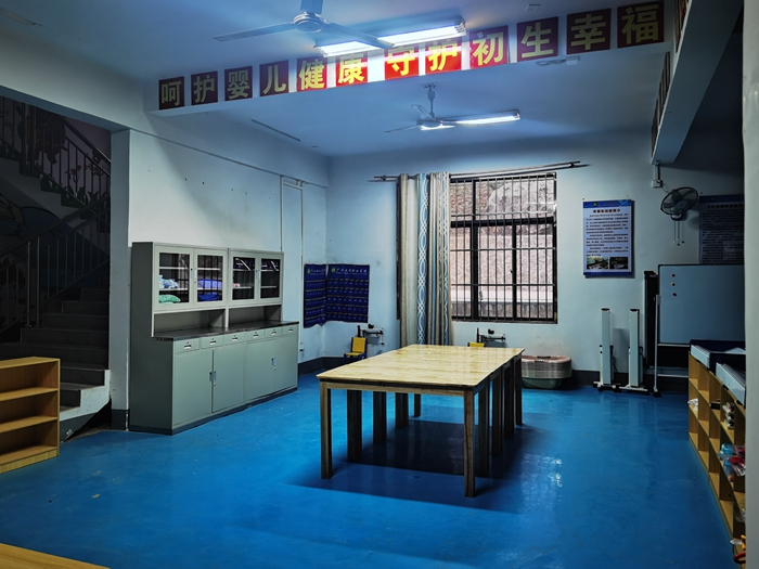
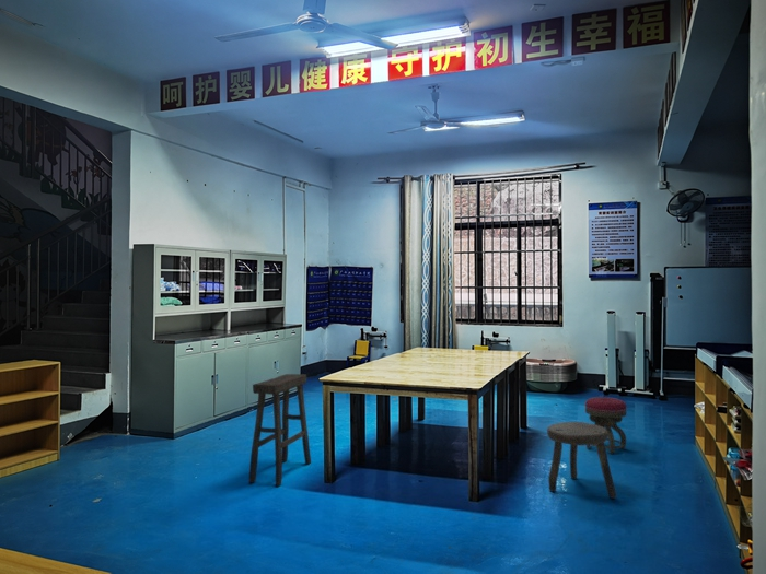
+ stool (576, 459)
+ stool (282, 425)
+ stool (605, 423)
